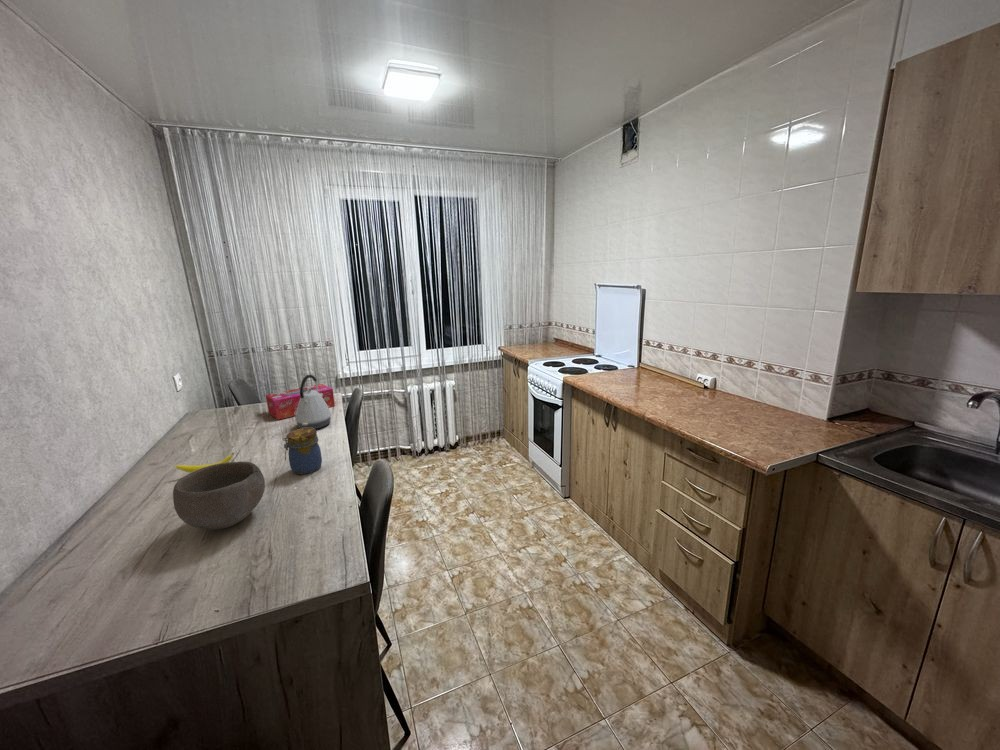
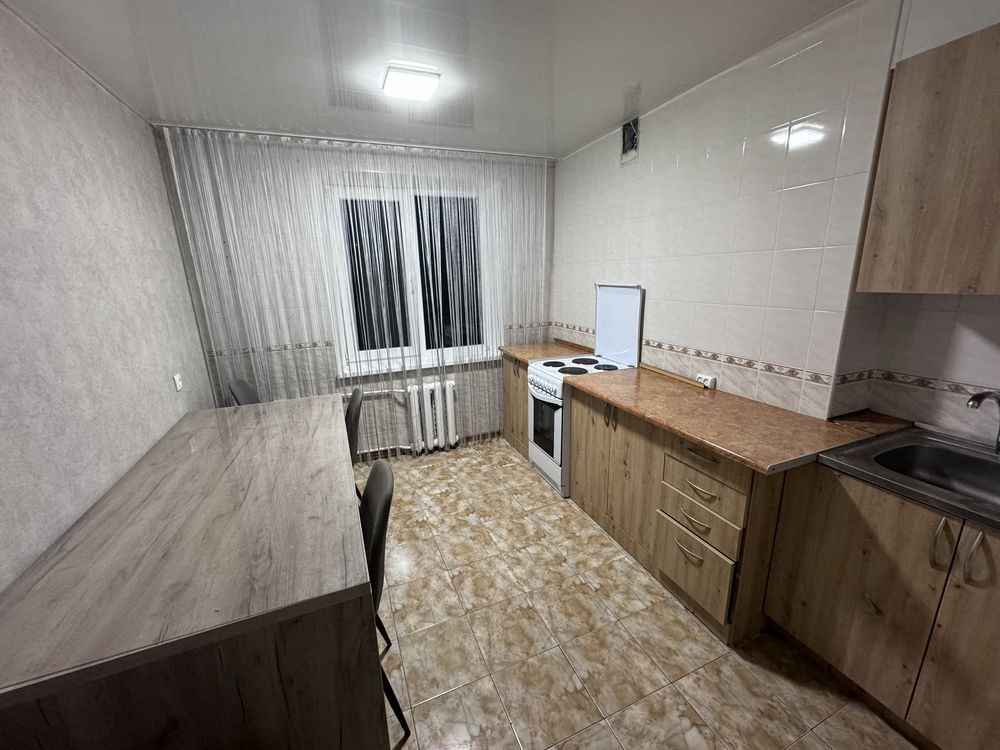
- jar (302, 450)
- banana (206, 465)
- tissue box (299, 400)
- bowl (223, 498)
- kettle (311, 400)
